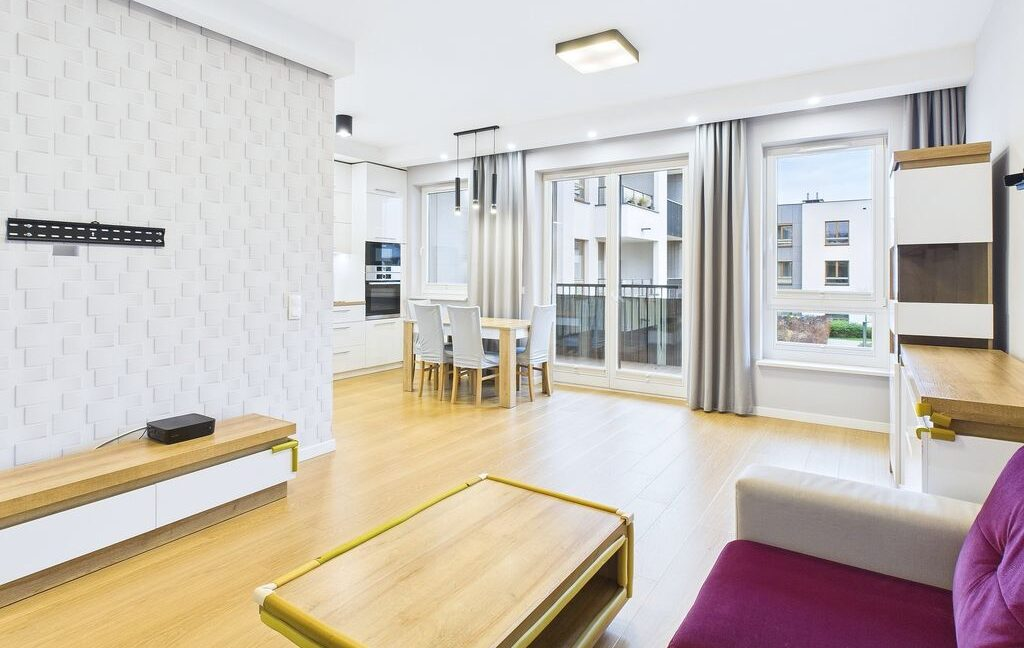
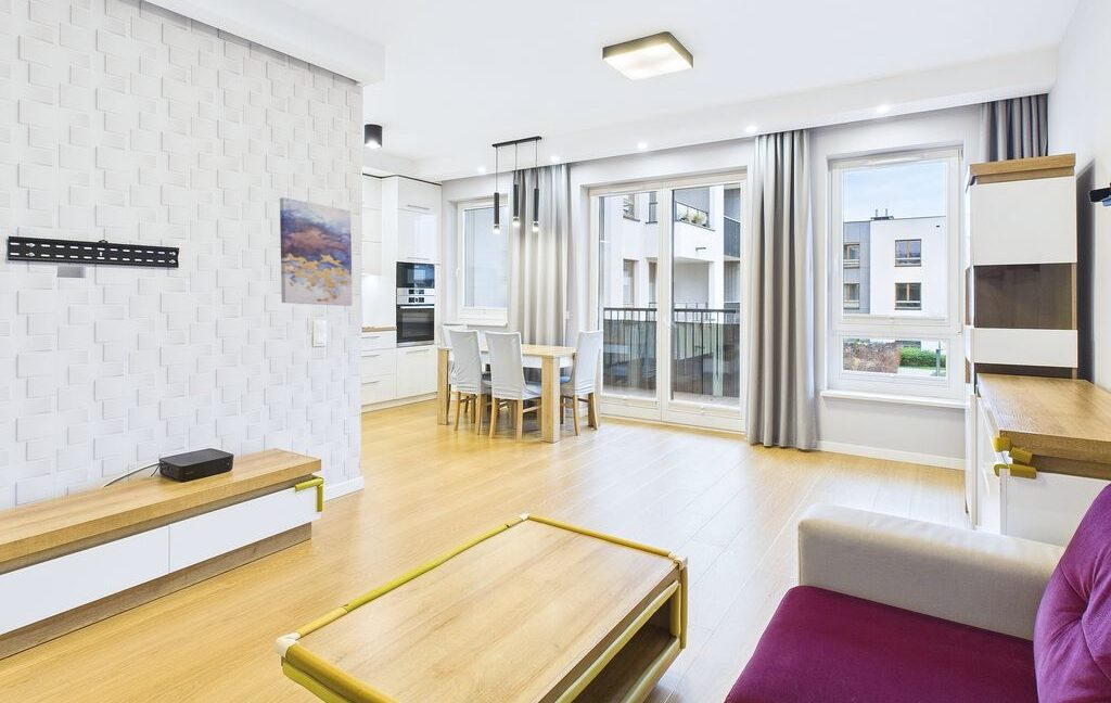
+ wall art (317, 254)
